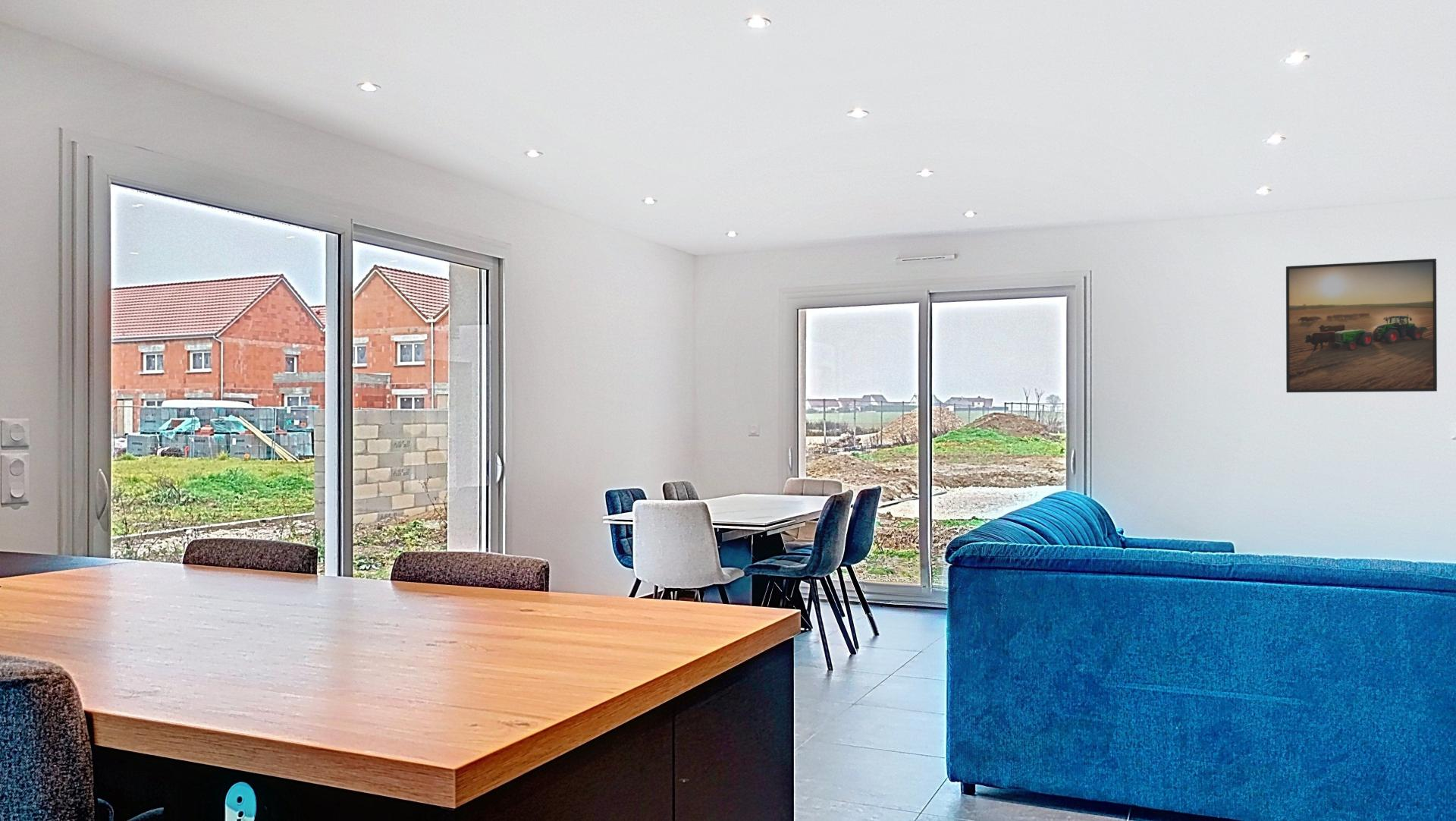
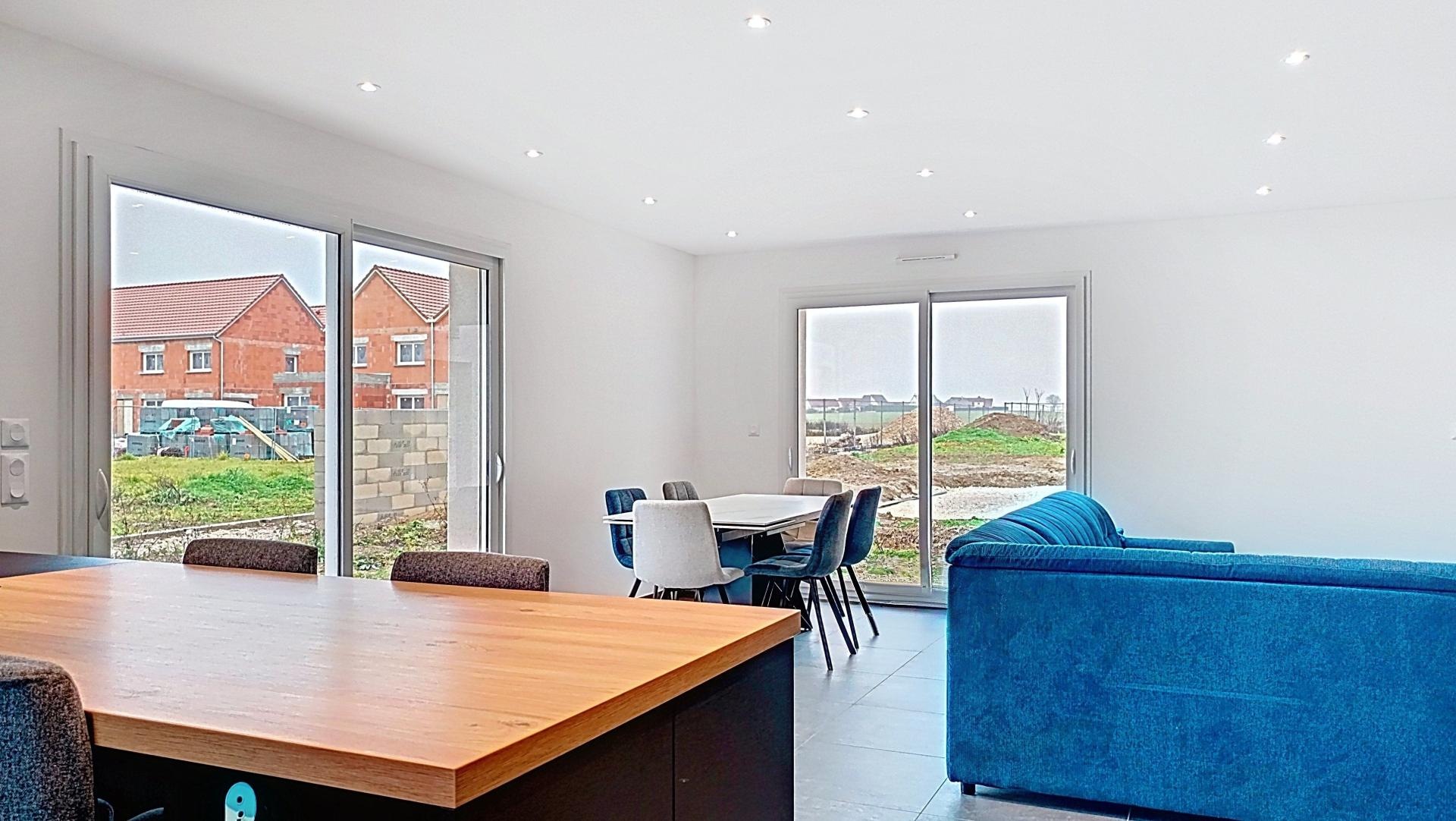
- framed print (1359, 327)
